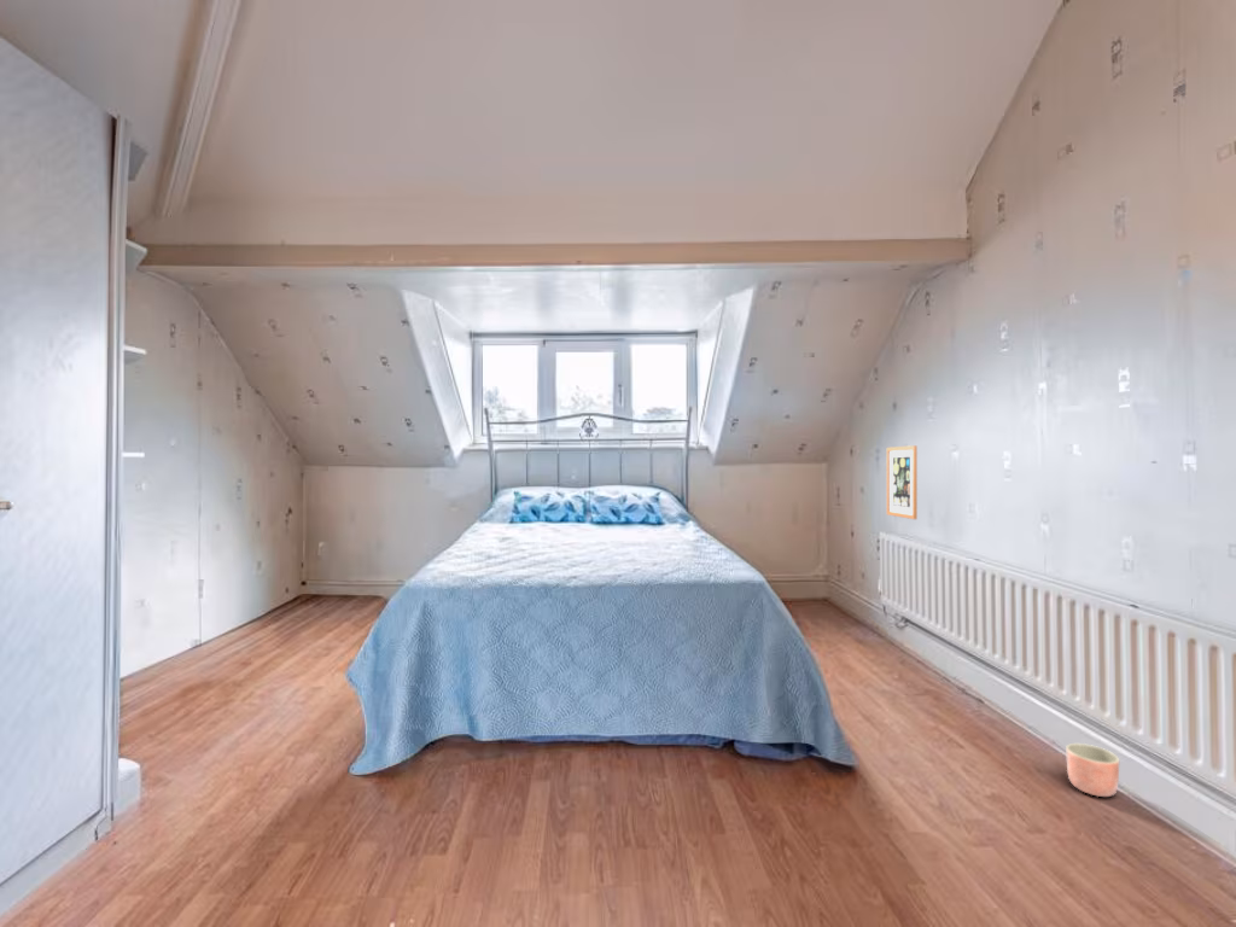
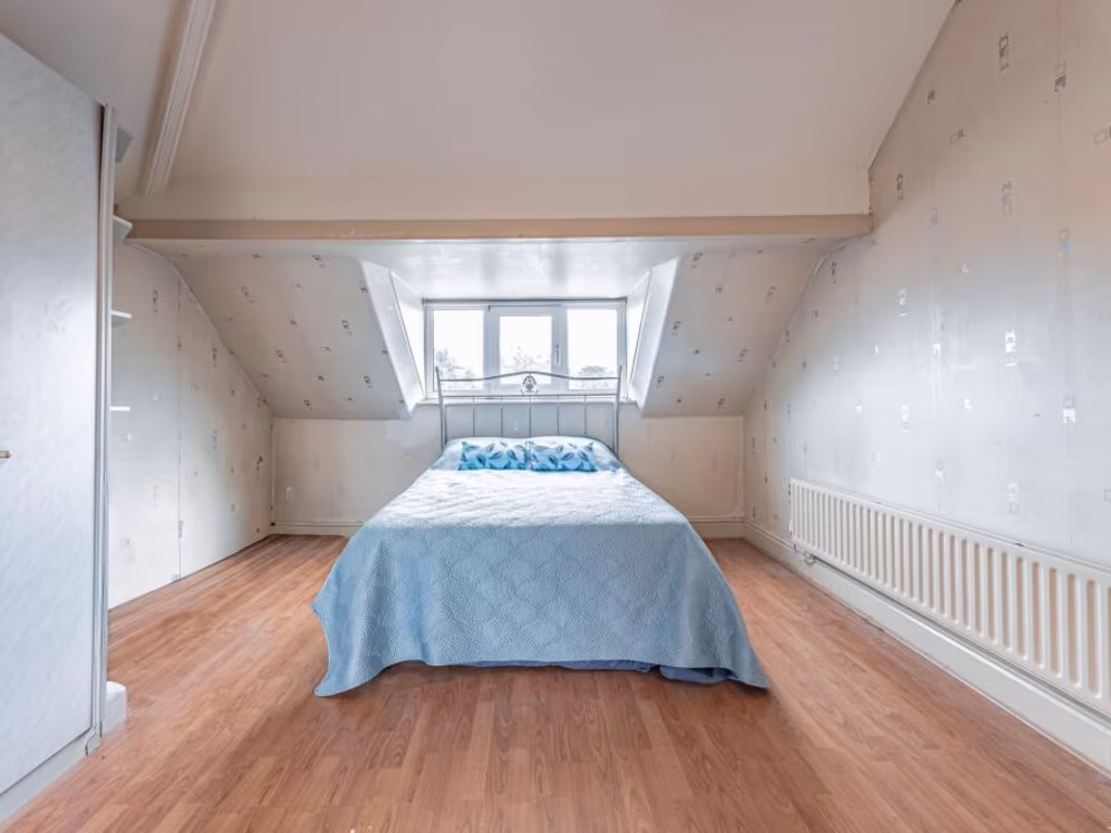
- planter (1091, 770)
- wall art (900, 482)
